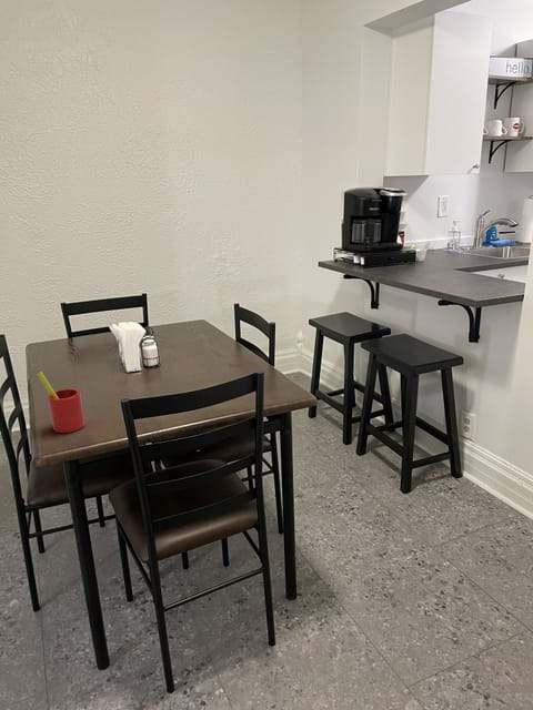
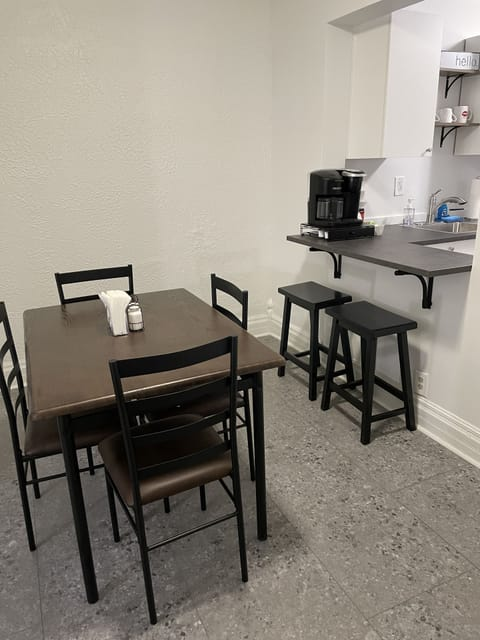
- straw (61, 398)
